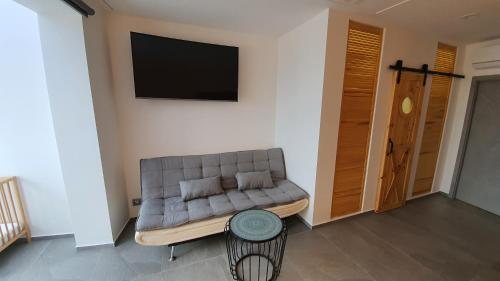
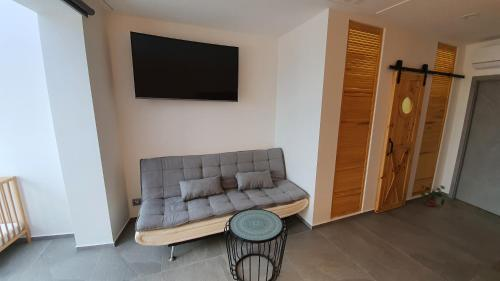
+ potted plant (433, 194)
